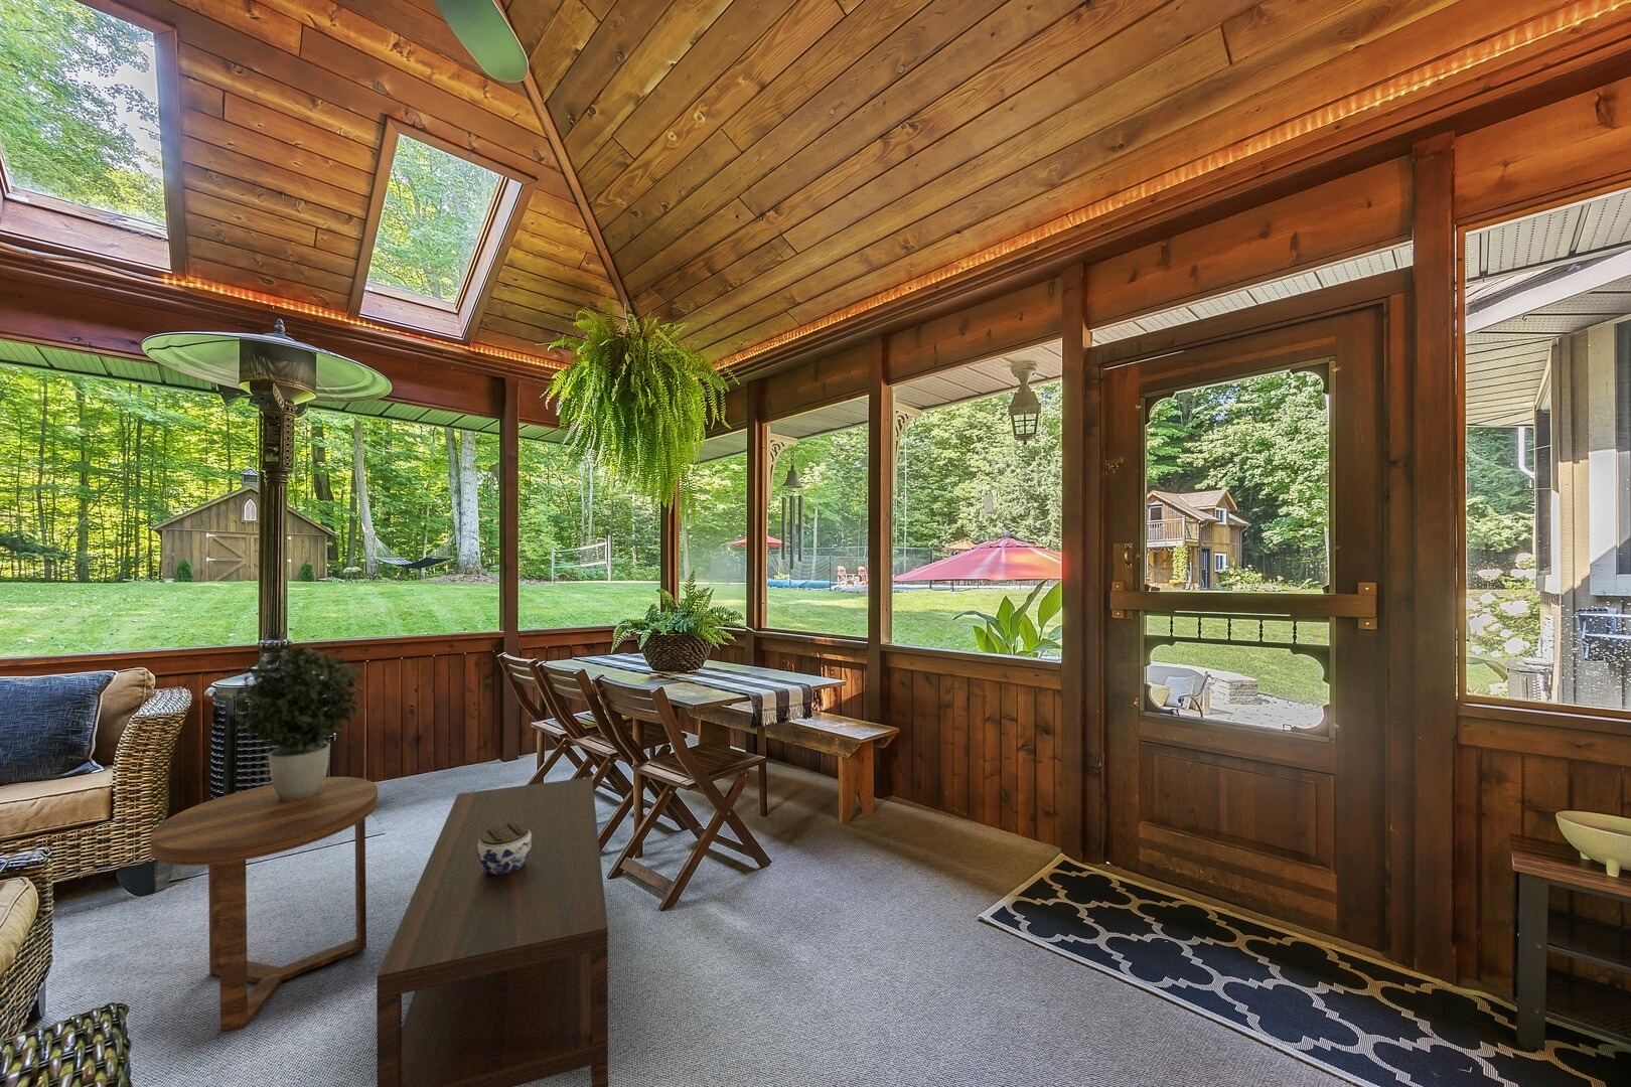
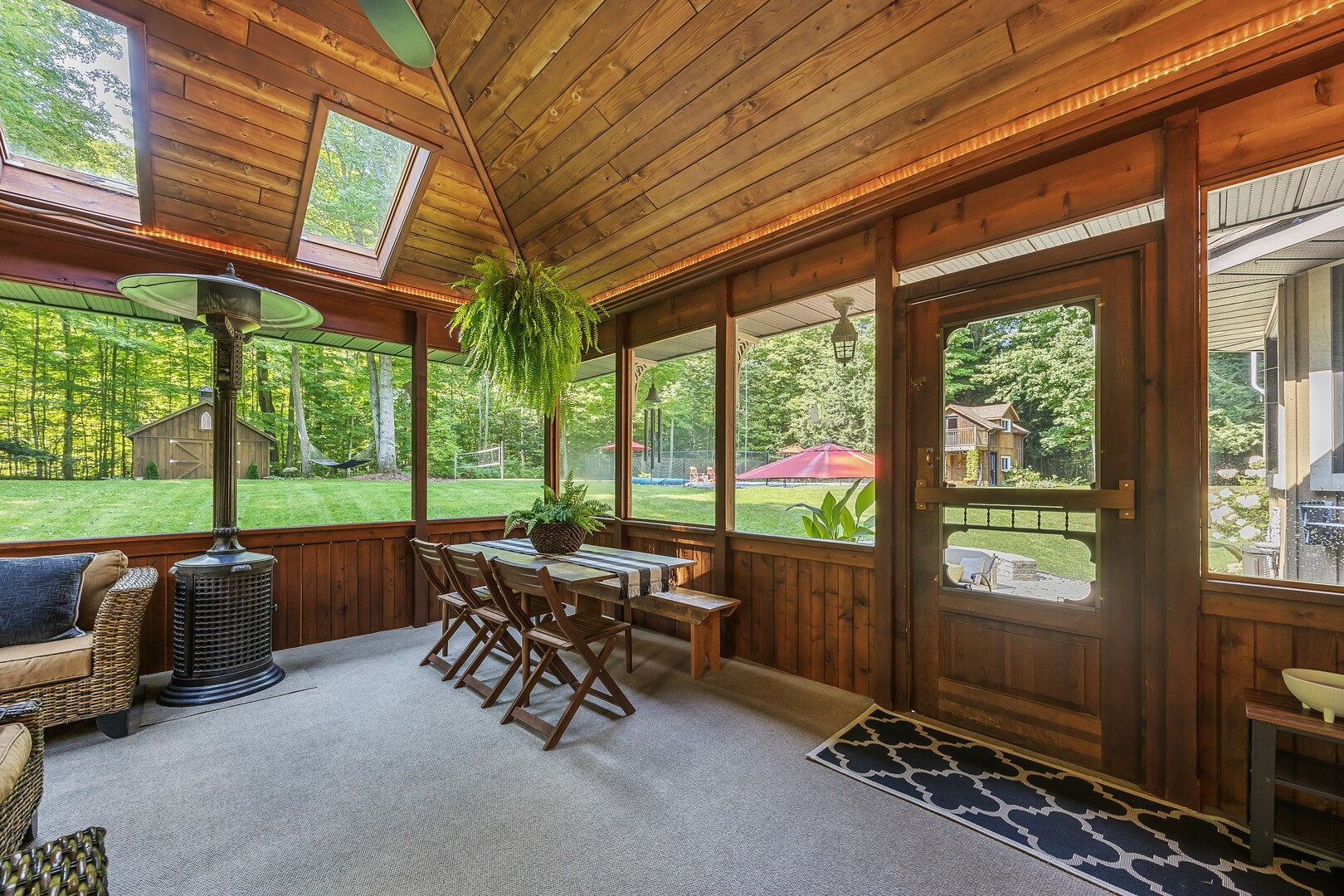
- coffee table (517, 909)
- potted plant (299, 719)
- jar (505, 848)
- side table (245, 893)
